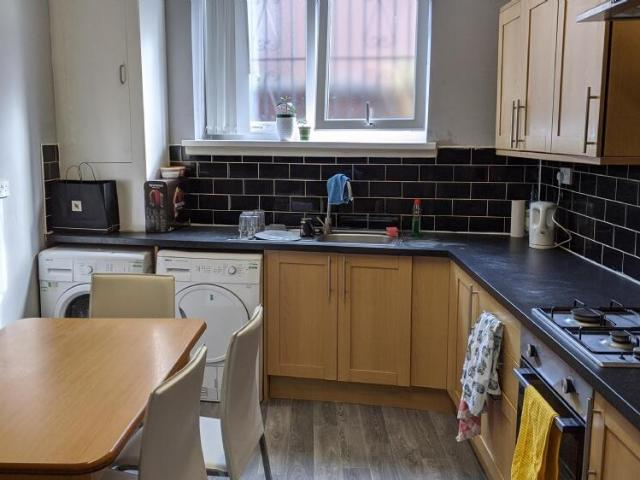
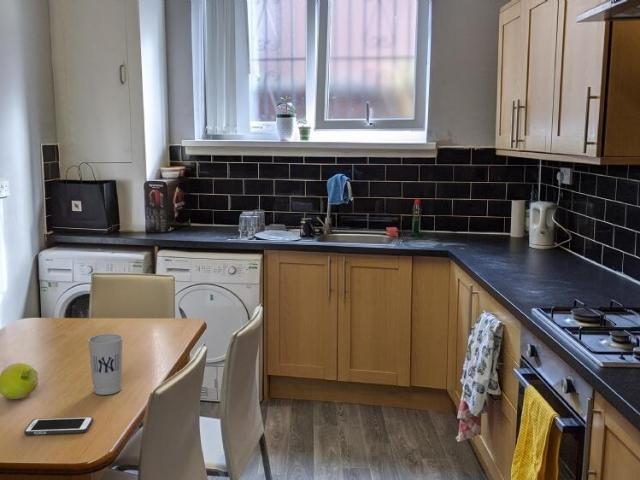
+ cell phone (59, 425)
+ fruit (18, 381)
+ cup (106, 364)
